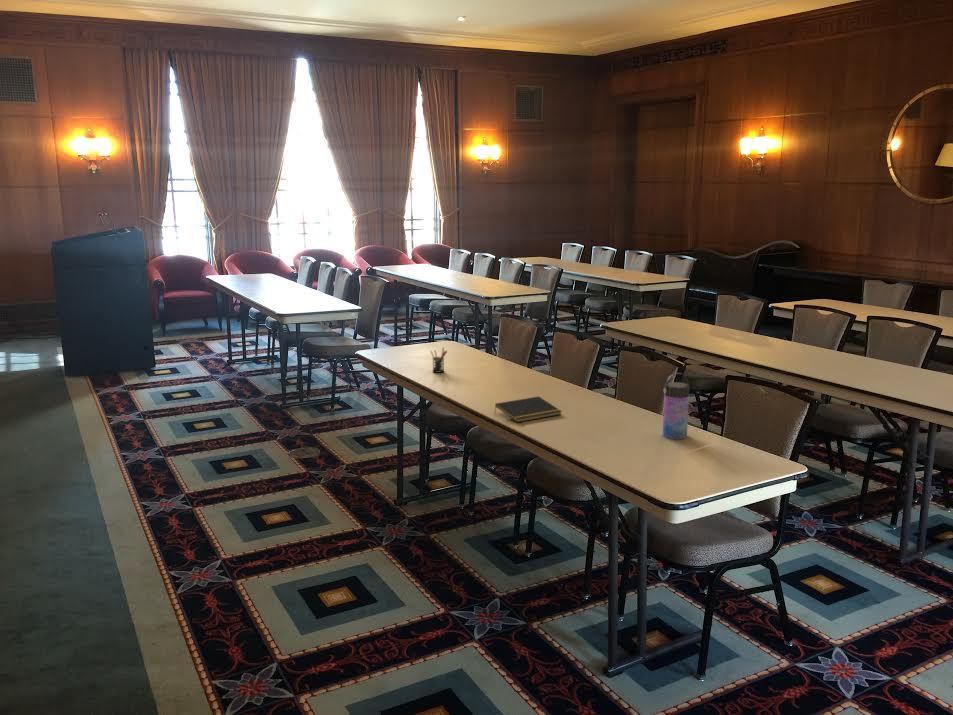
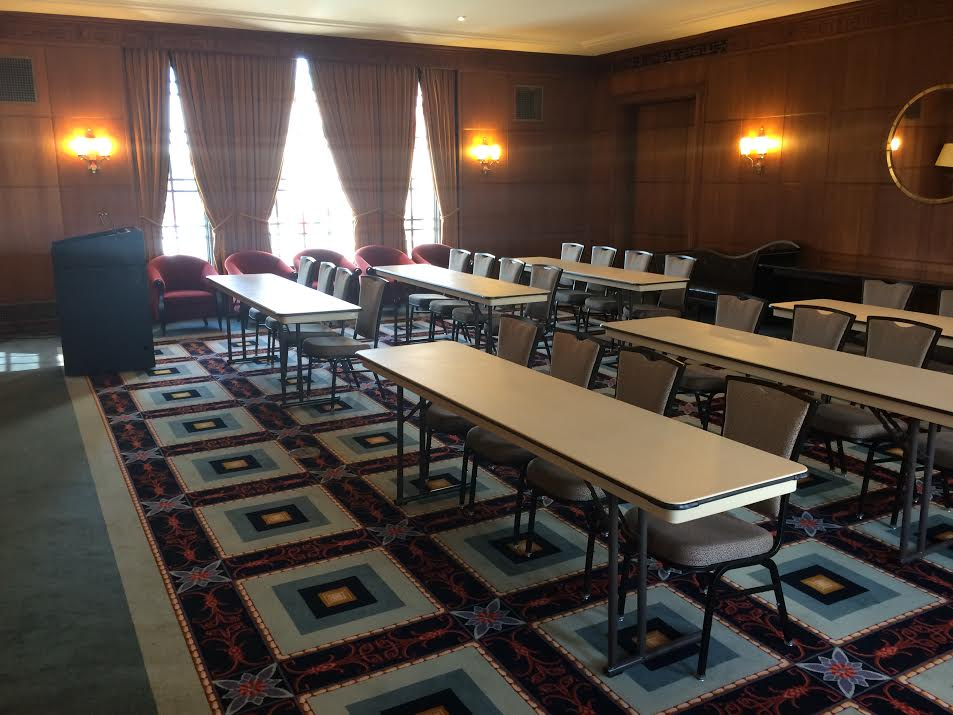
- pen holder (438, 359)
- notepad (528, 408)
- water bottle (676, 404)
